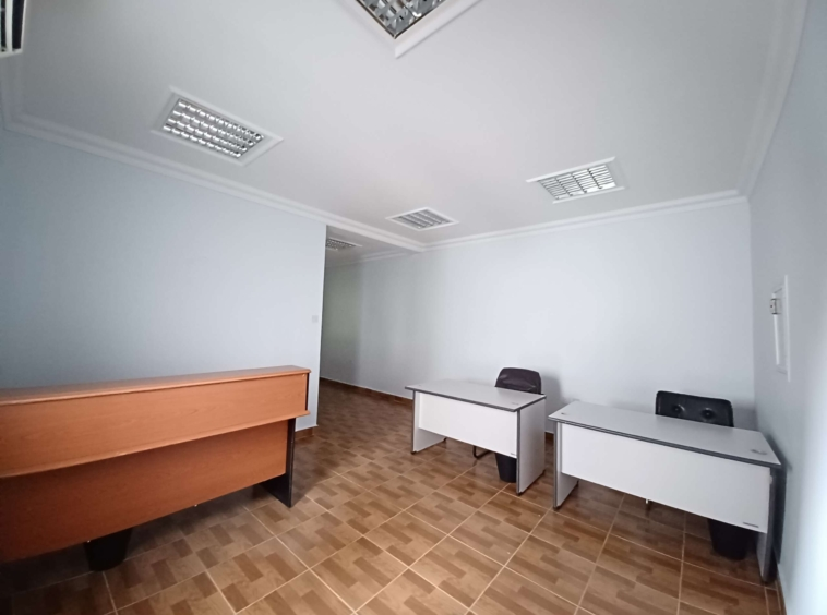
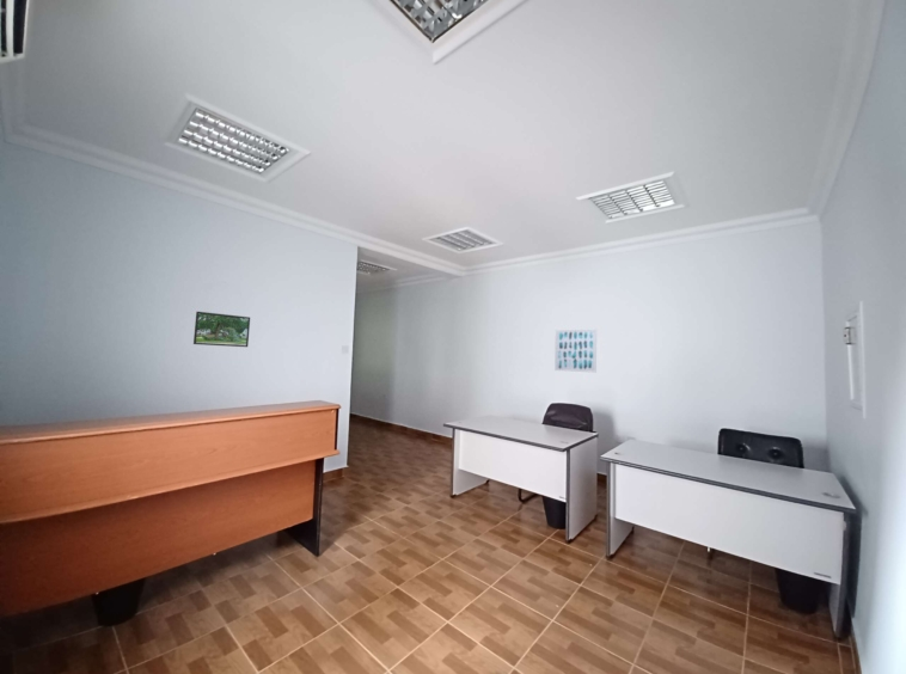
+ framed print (222, 330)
+ wall art (575, 350)
